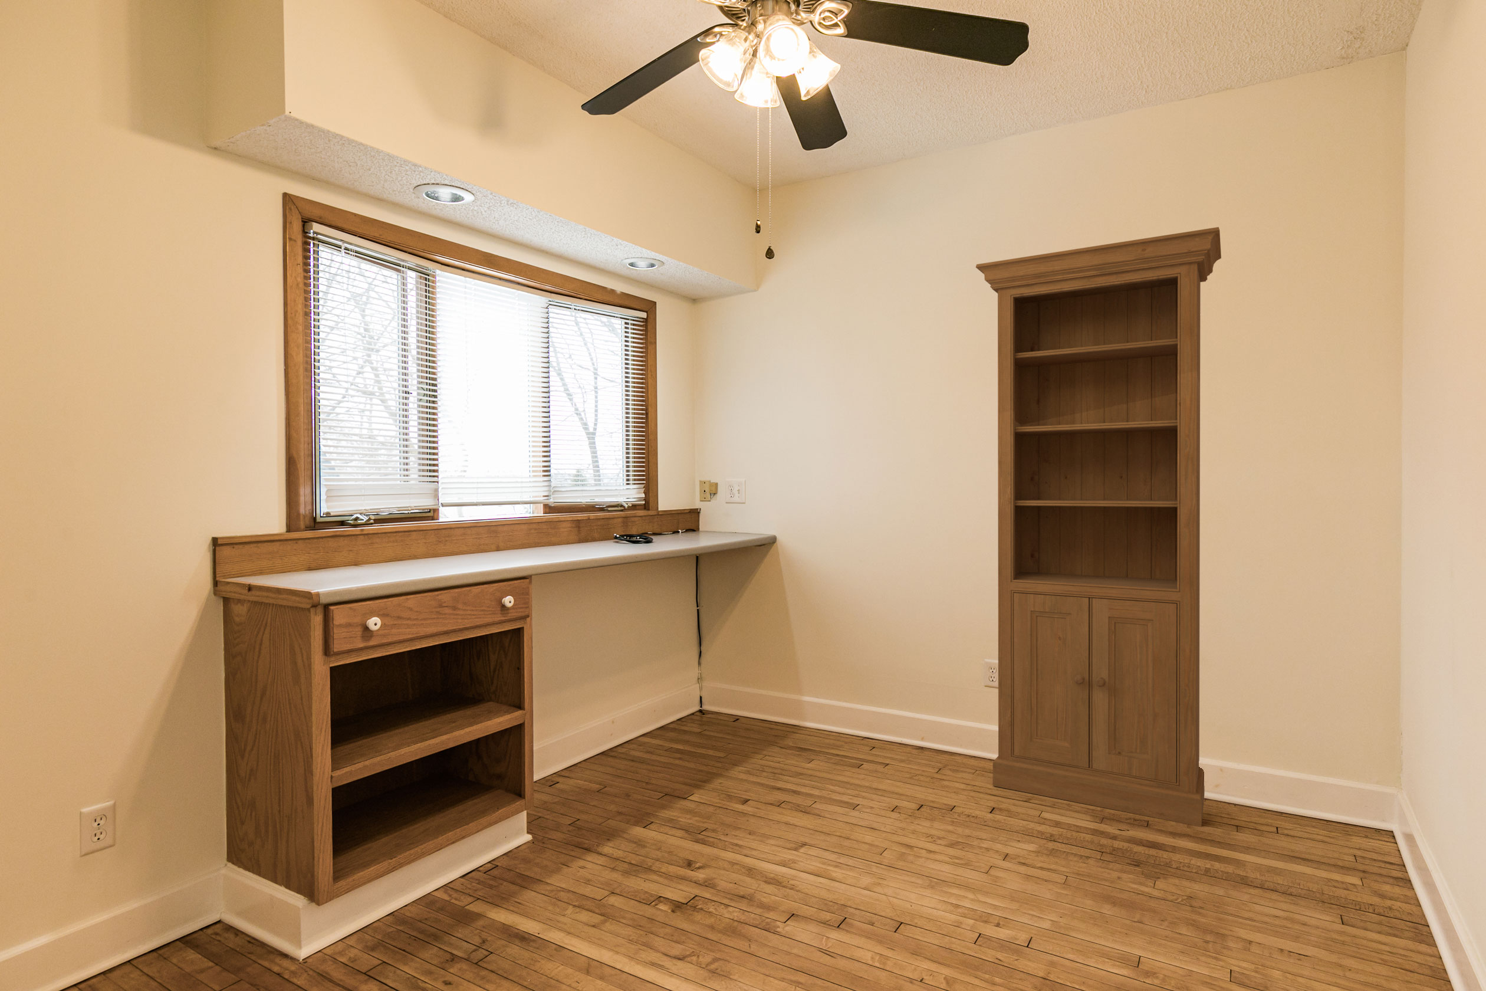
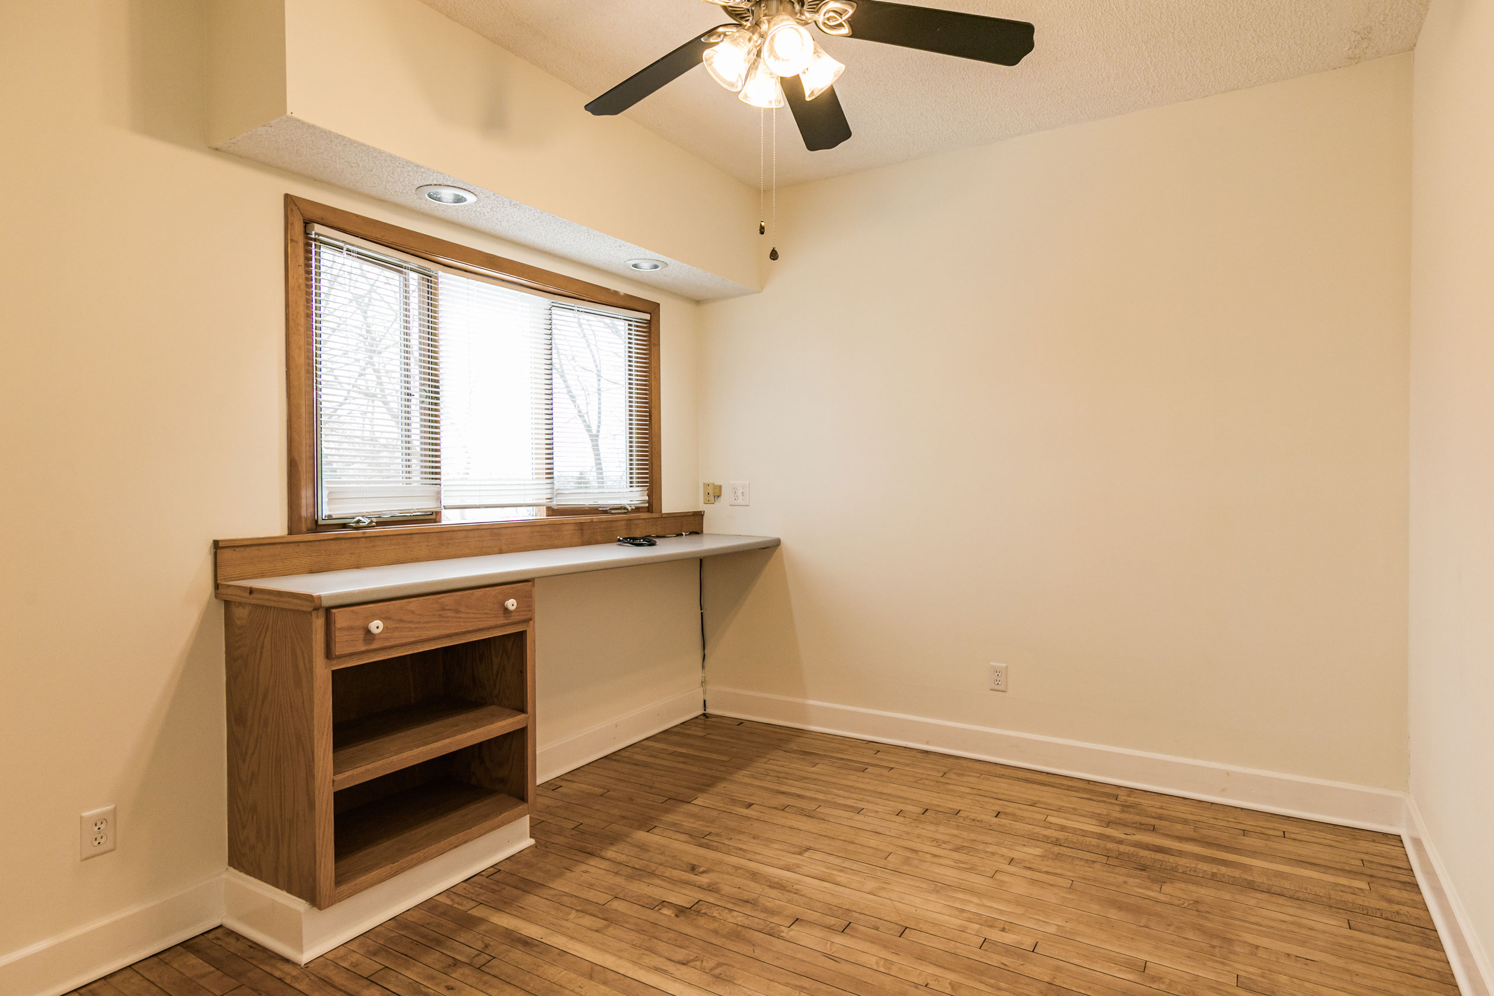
- bookcase (1096, 526)
